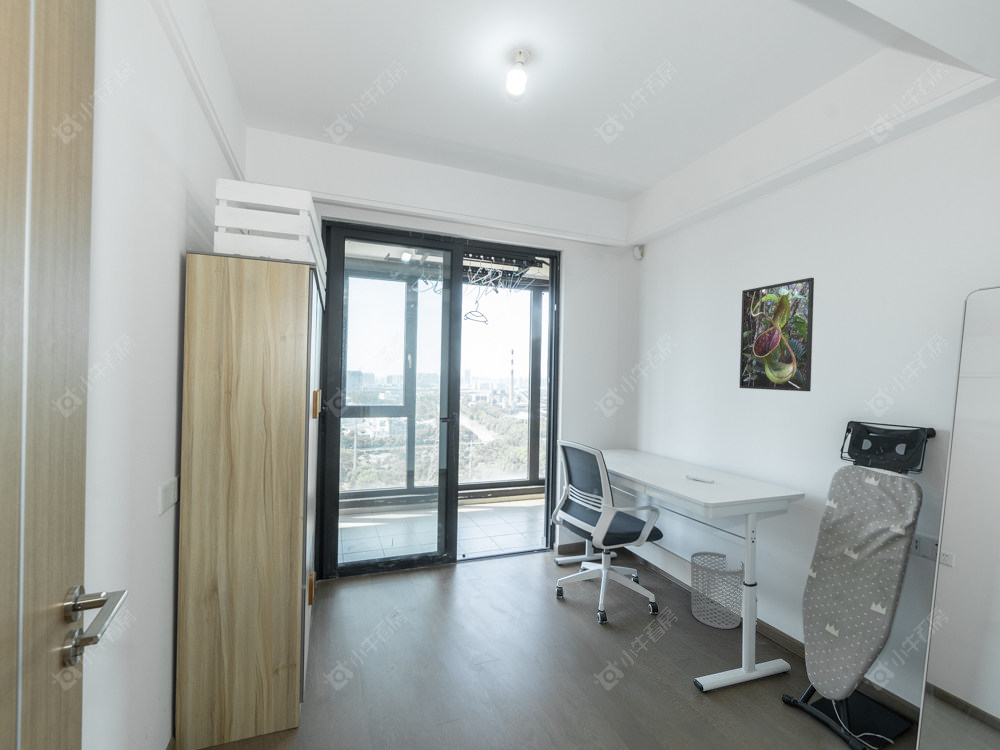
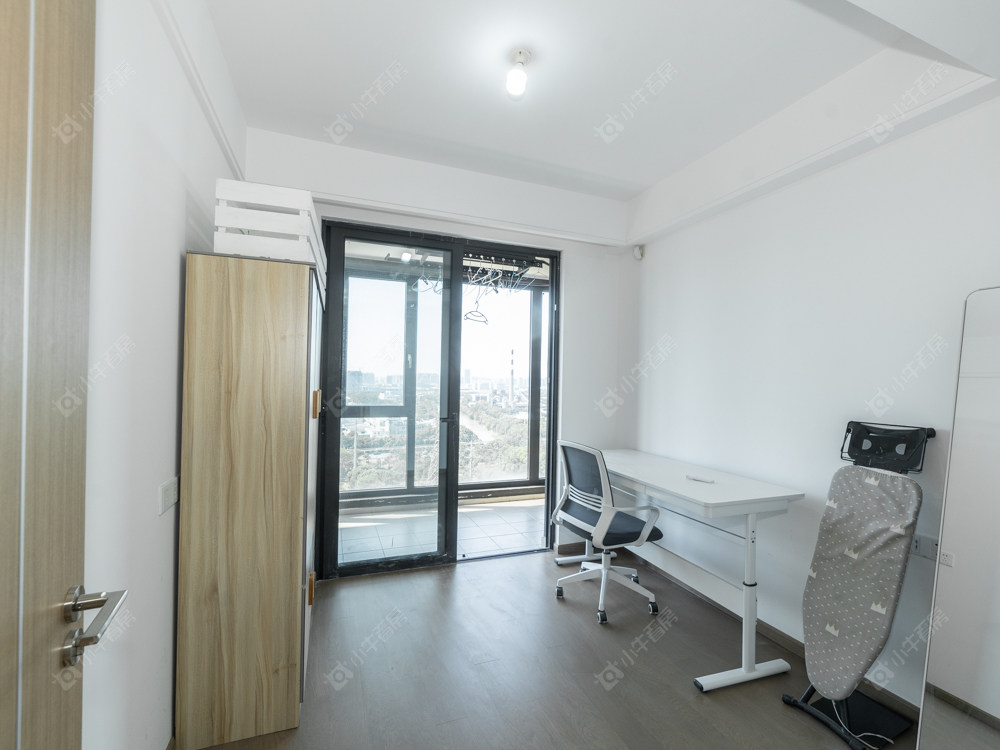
- waste bin (716, 590)
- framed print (773, 337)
